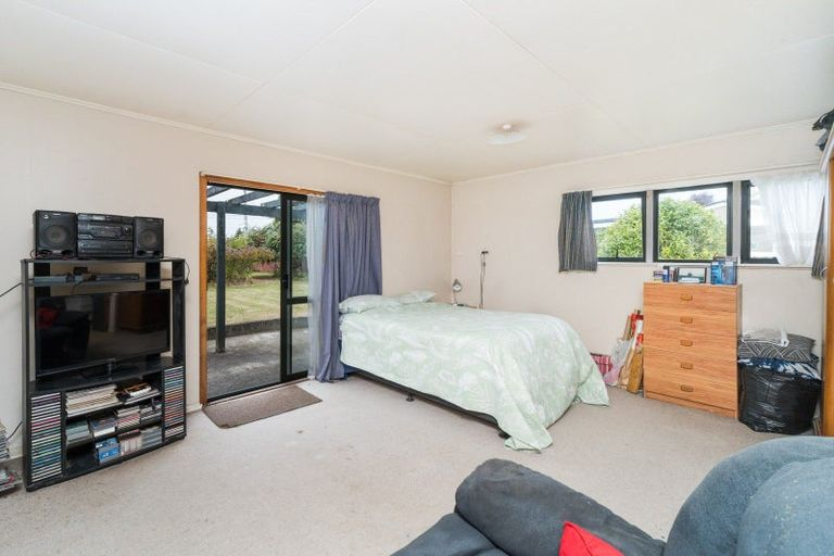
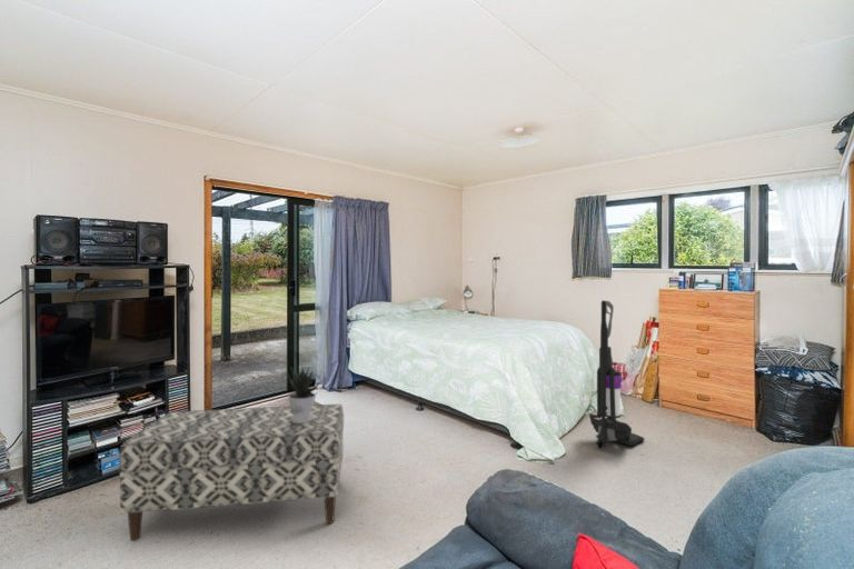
+ vacuum cleaner (613, 370)
+ bench (247, 465)
+ potted plant (299, 392)
